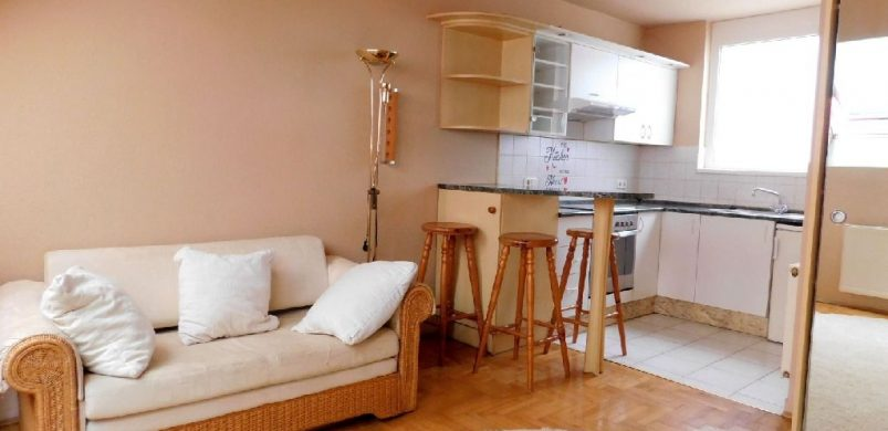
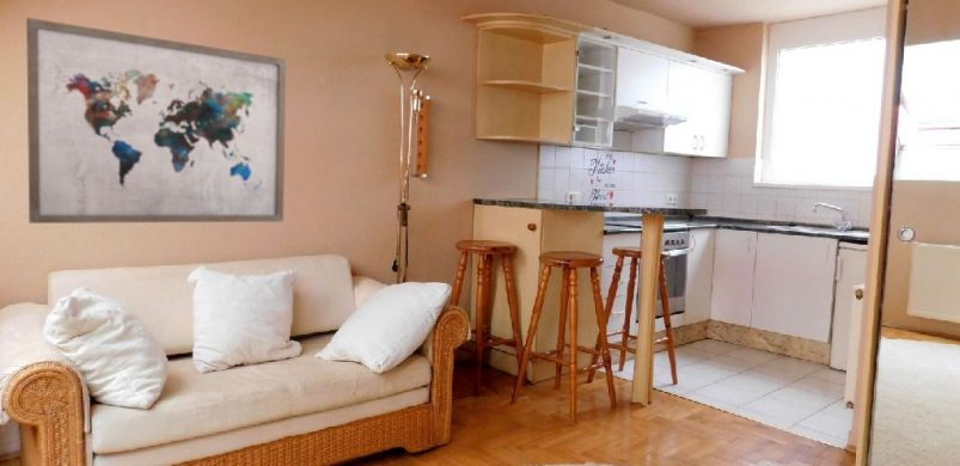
+ wall art (170, 131)
